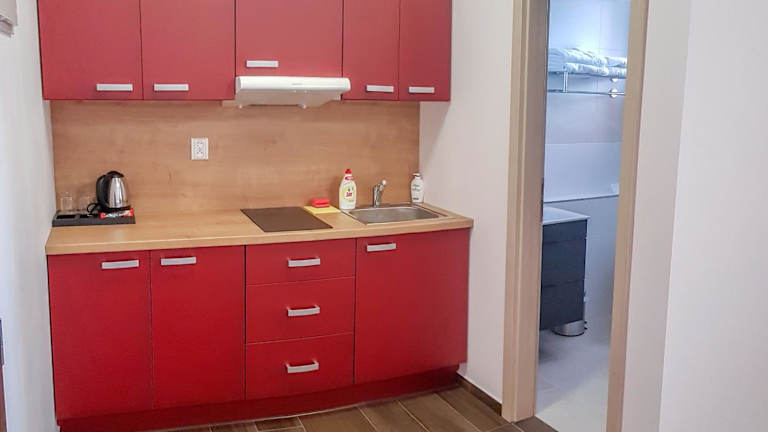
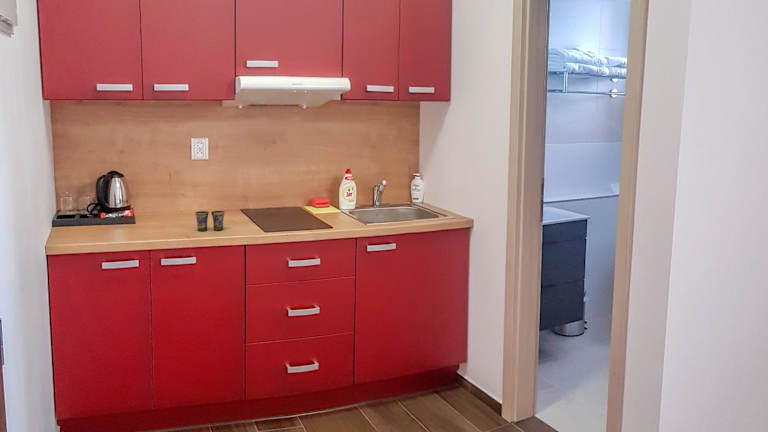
+ cup (213, 220)
